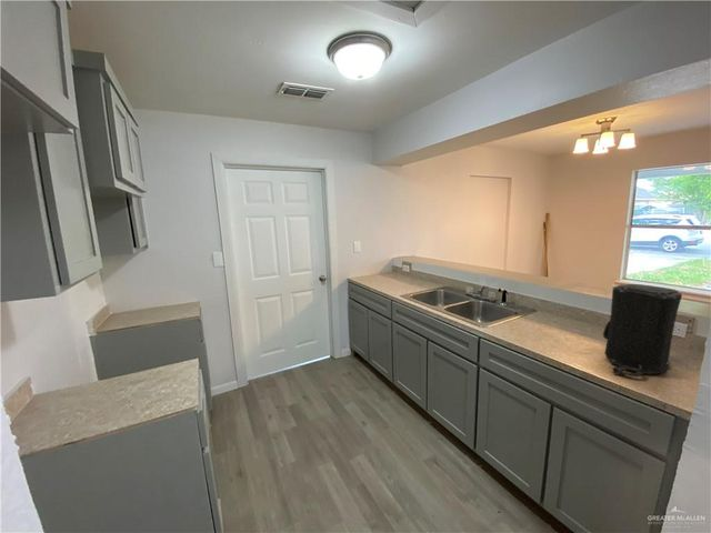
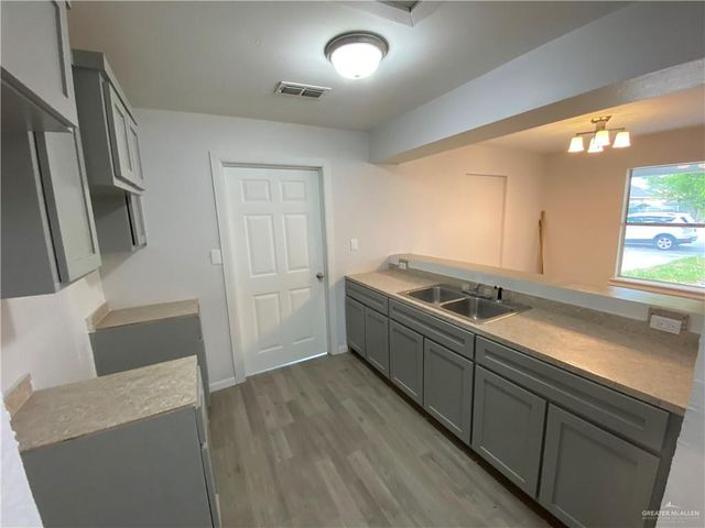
- coffee maker (630, 324)
